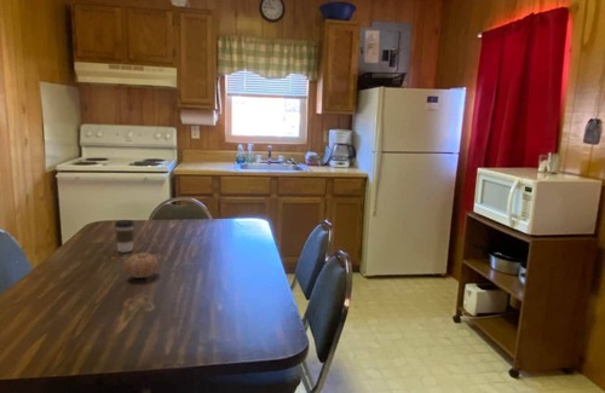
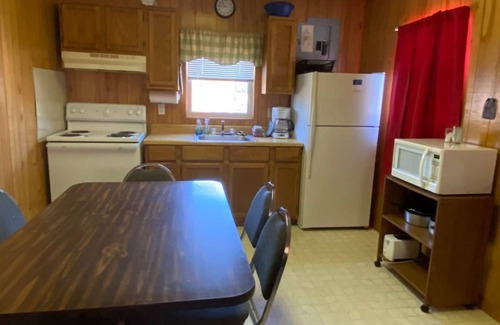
- fruit (142, 265)
- coffee cup (125, 236)
